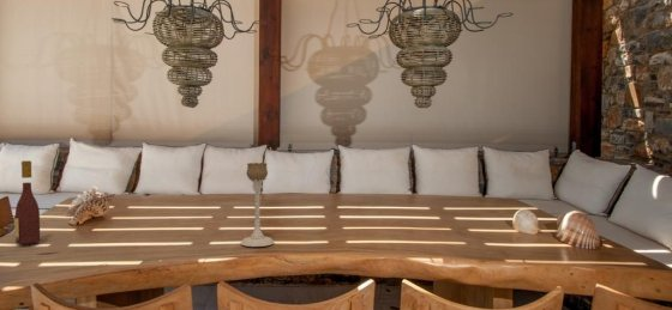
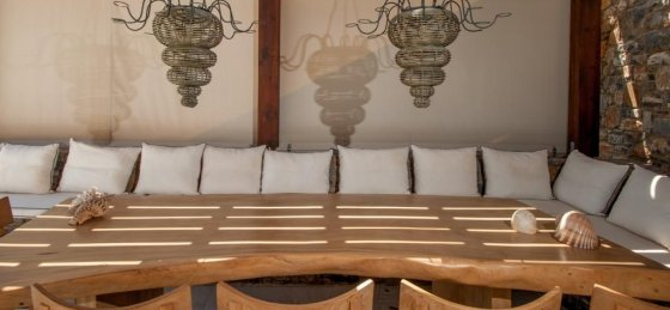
- candle holder (257, 202)
- wine bottle (26, 202)
